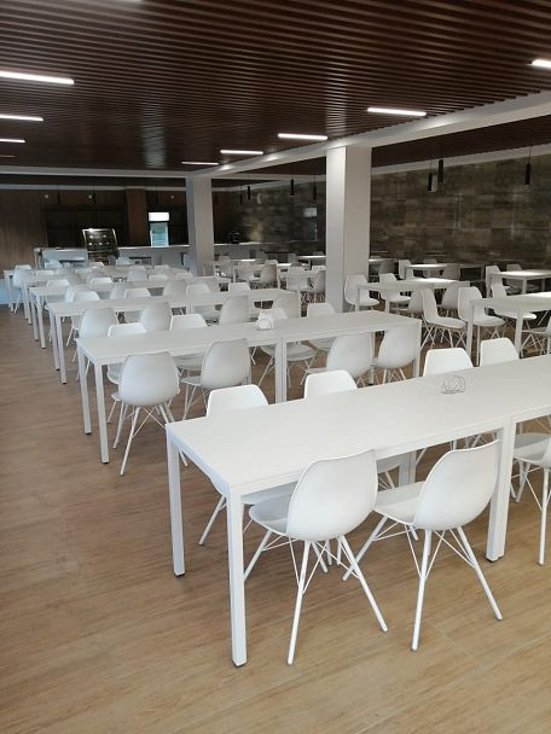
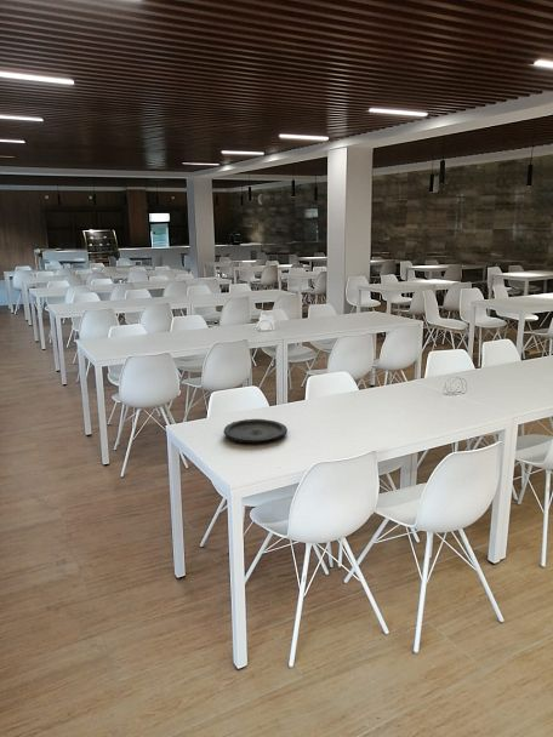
+ plate (255, 430)
